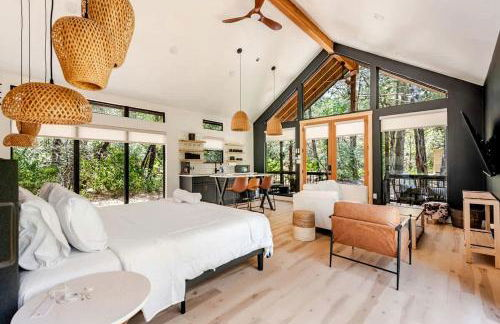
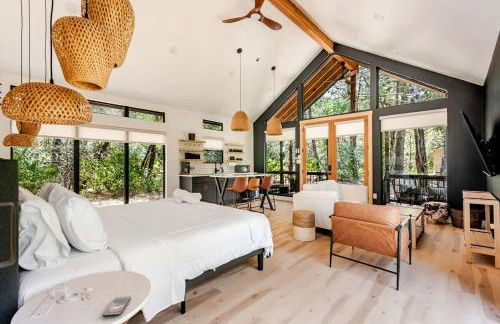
+ smartphone (117, 305)
